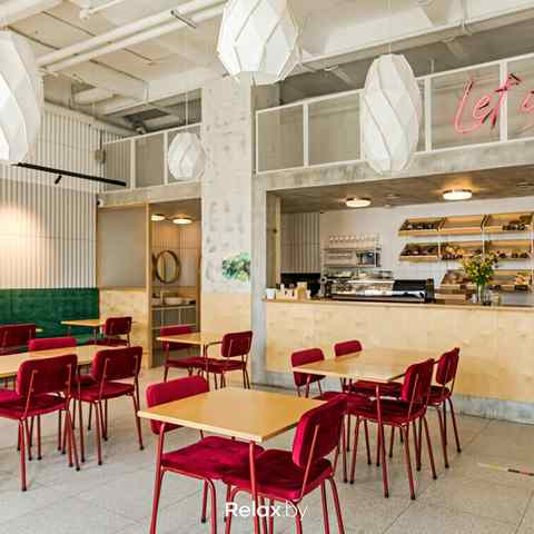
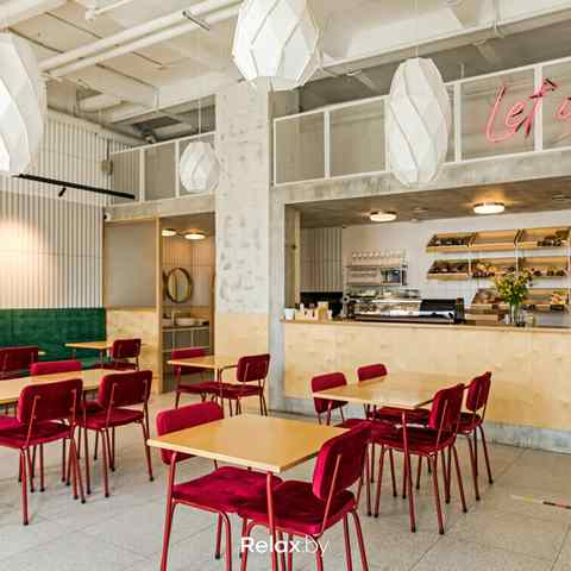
- wall art (236, 267)
